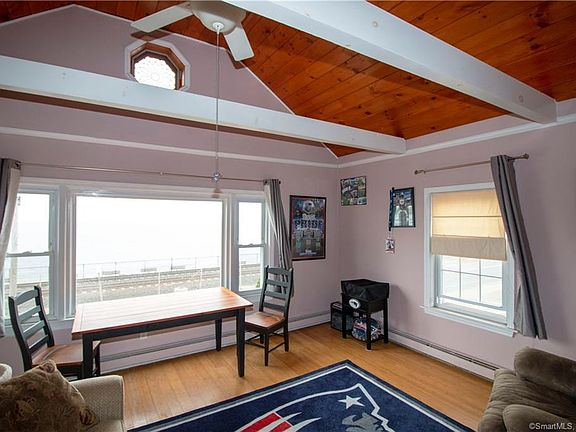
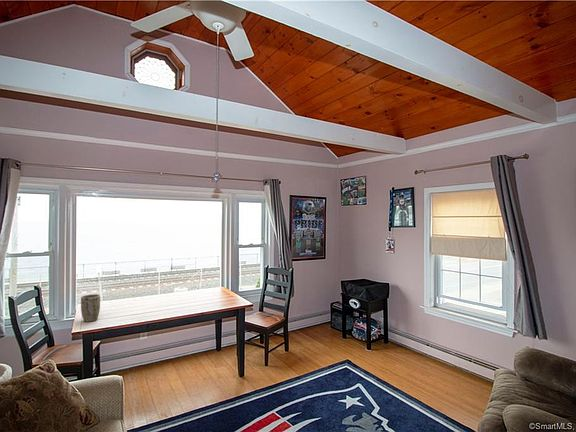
+ plant pot (90, 308)
